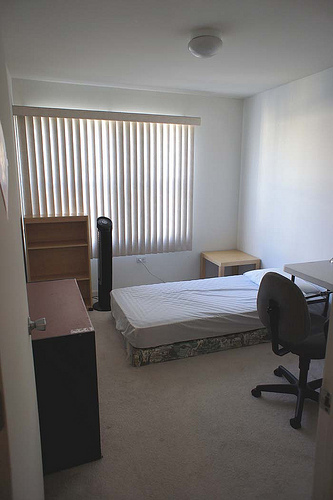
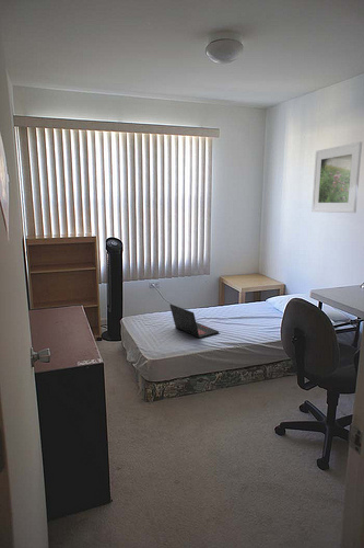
+ laptop (193, 318)
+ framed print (334, 180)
